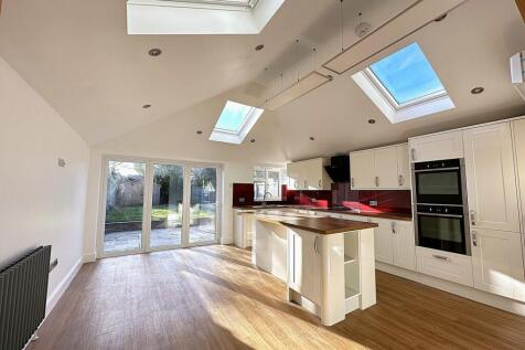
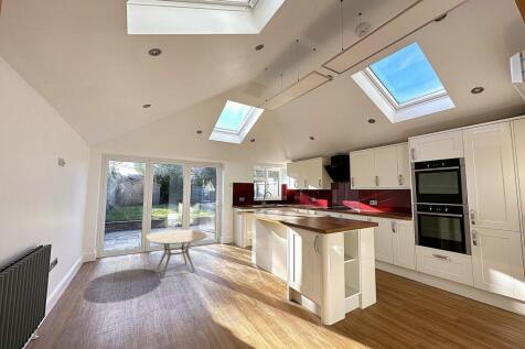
+ dining table (176, 252)
